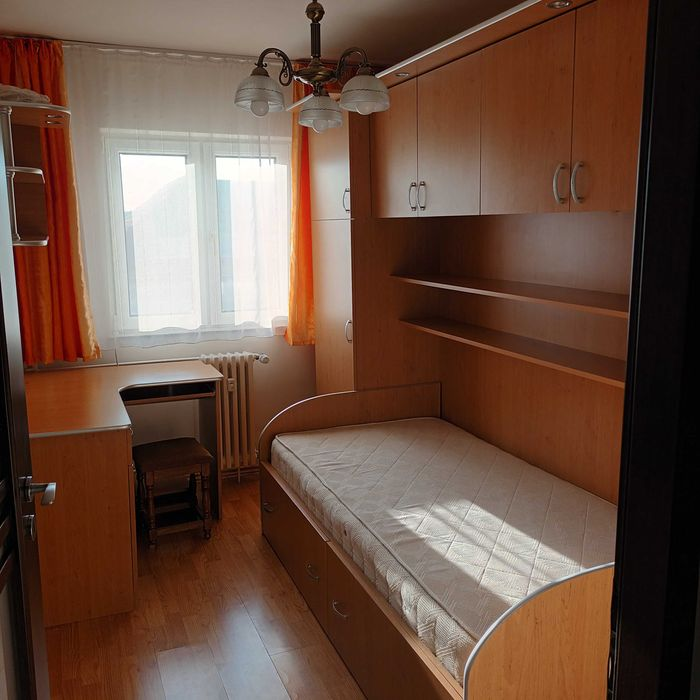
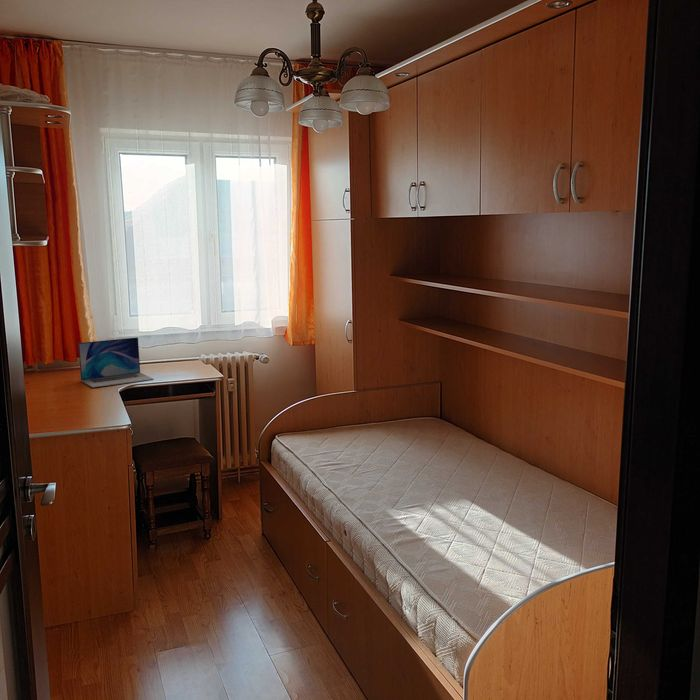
+ laptop (116, 361)
